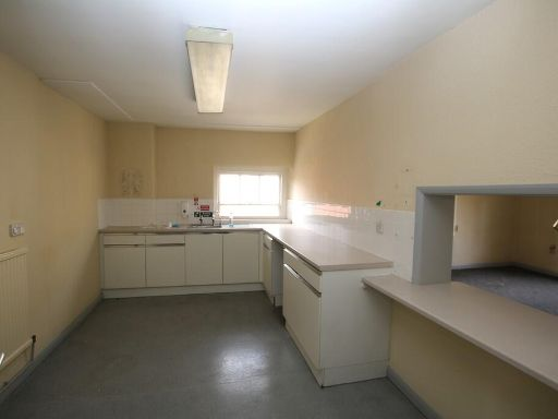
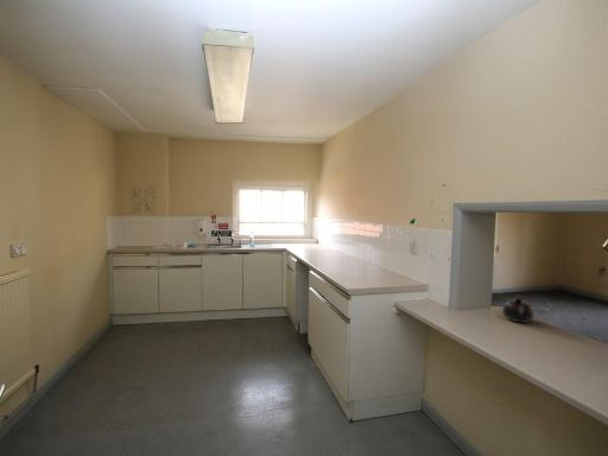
+ teapot (518, 309)
